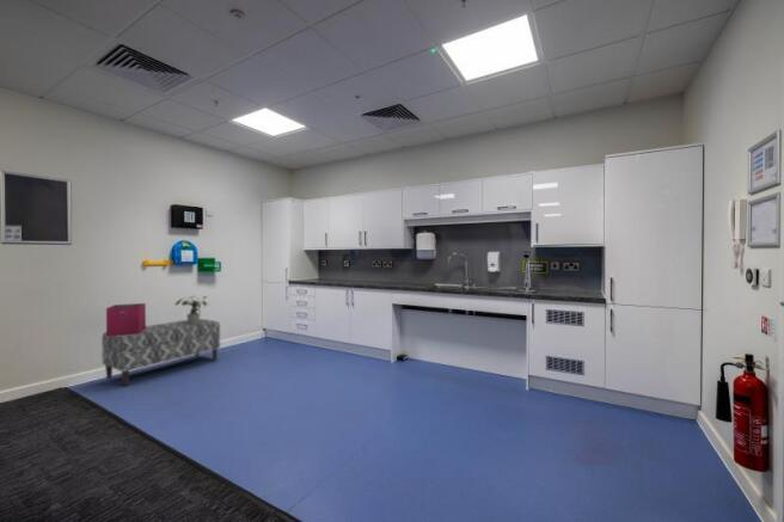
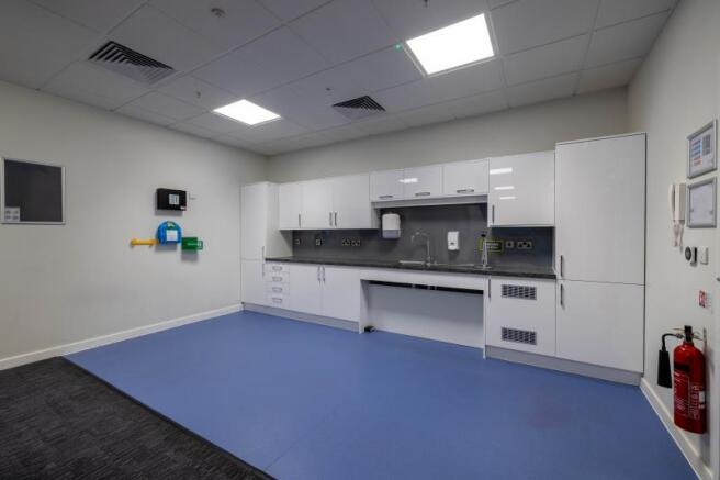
- potted plant (196, 308)
- bench (165, 348)
- storage bin (127, 319)
